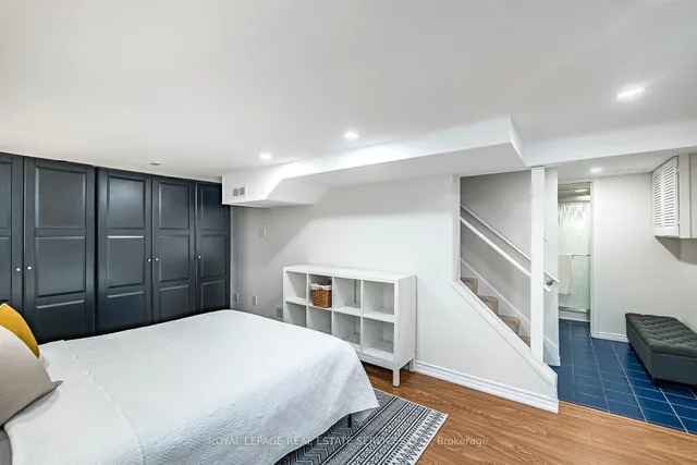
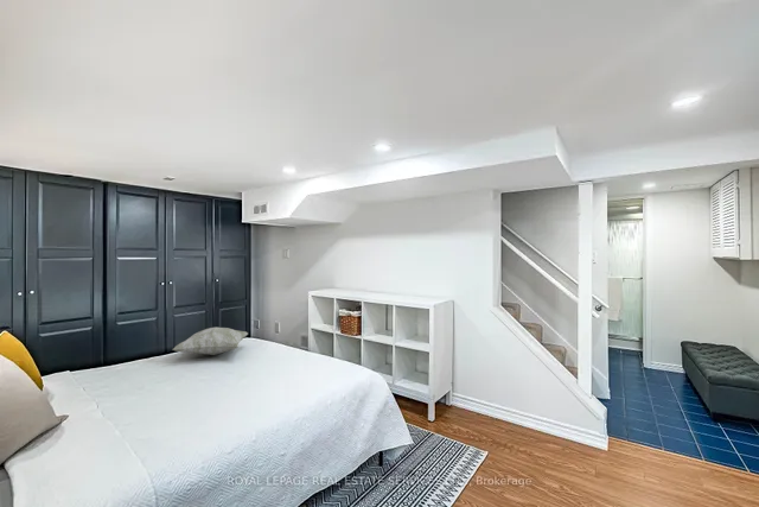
+ decorative pillow (213, 340)
